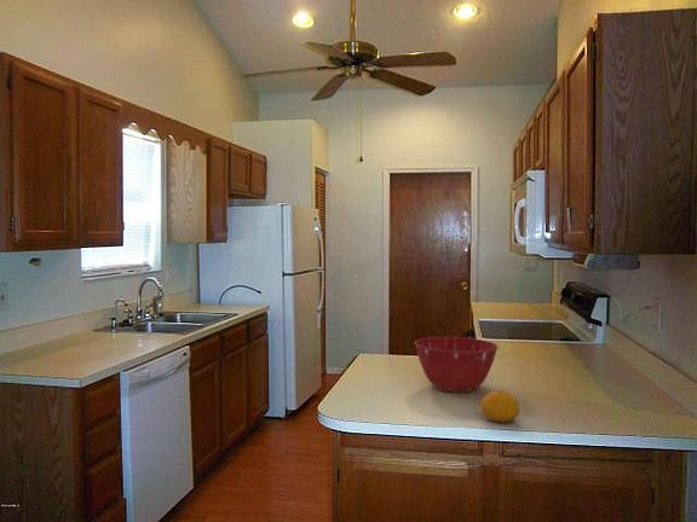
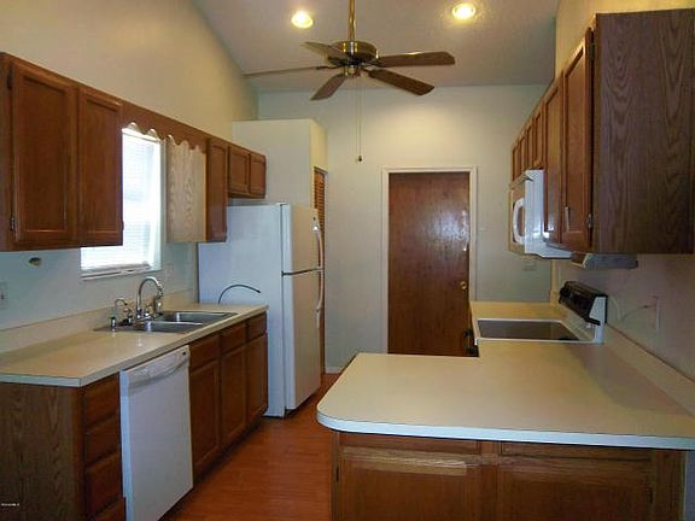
- fruit (500, 406)
- mixing bowl (455, 365)
